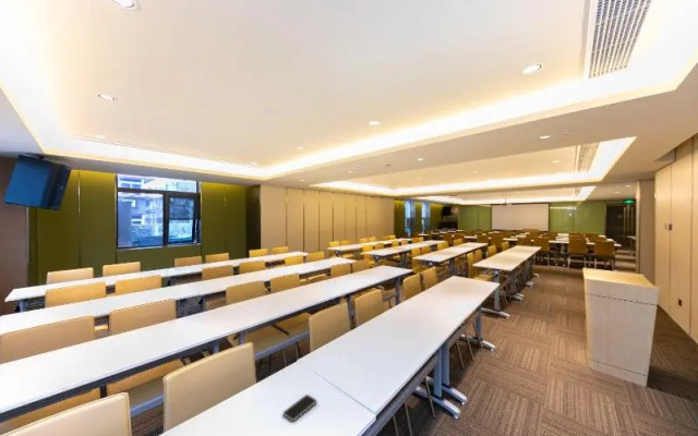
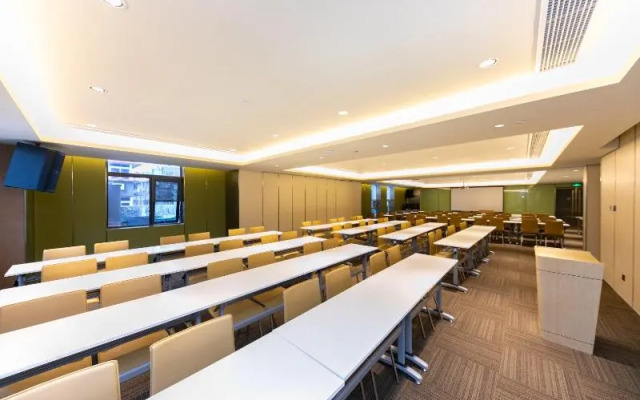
- smartphone (300, 407)
